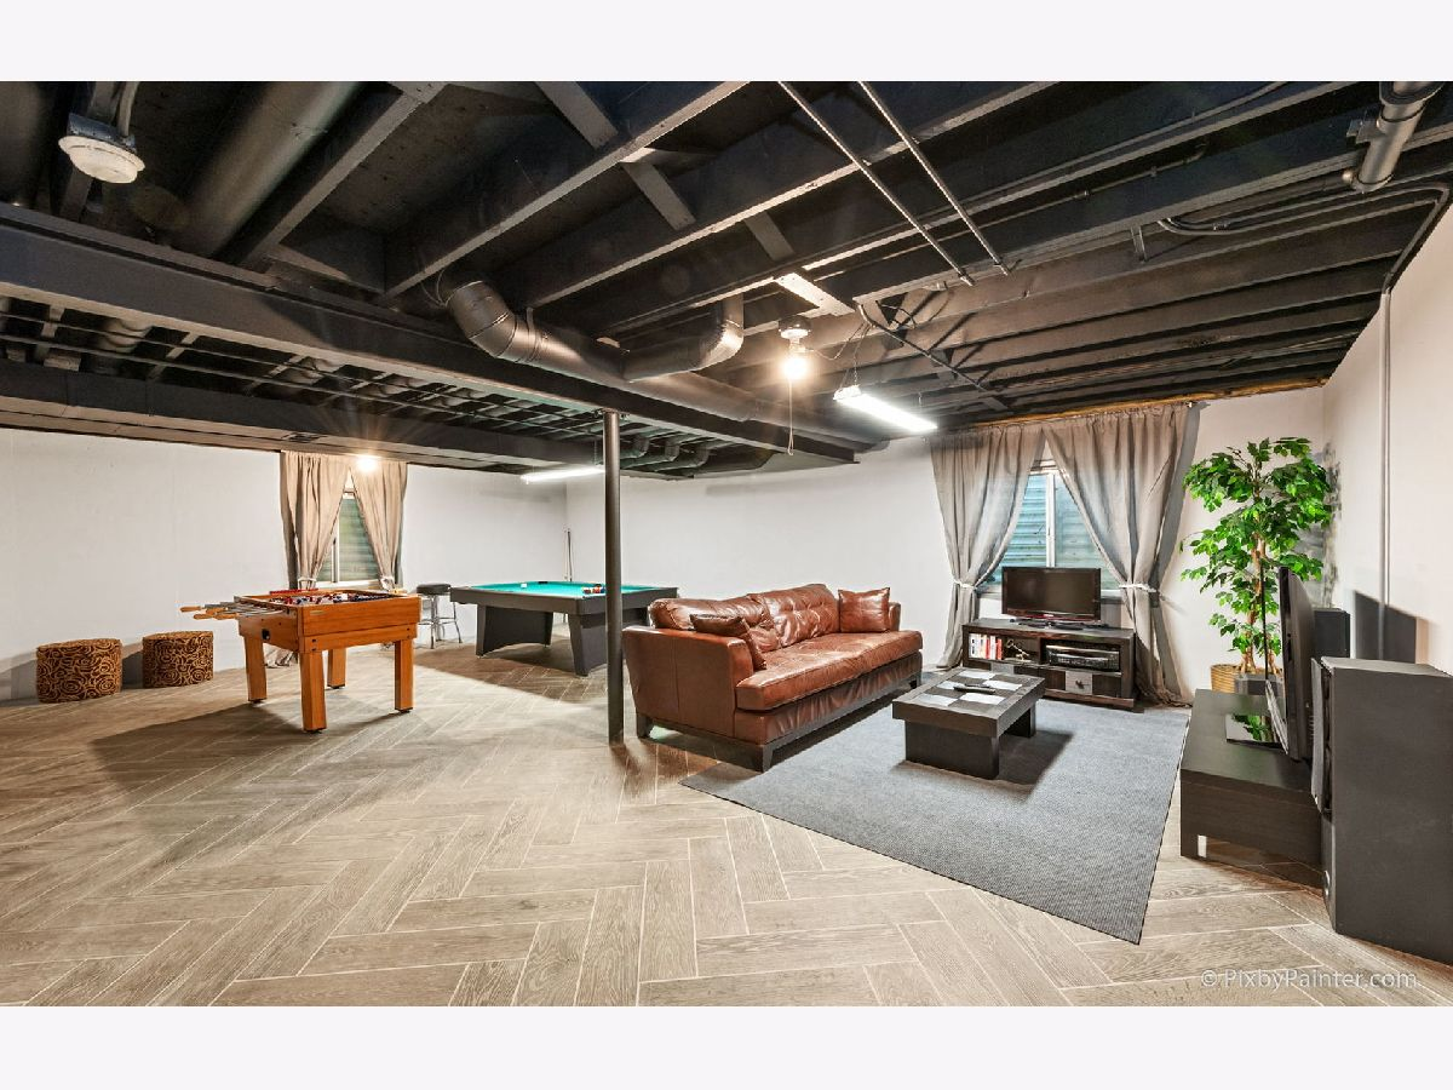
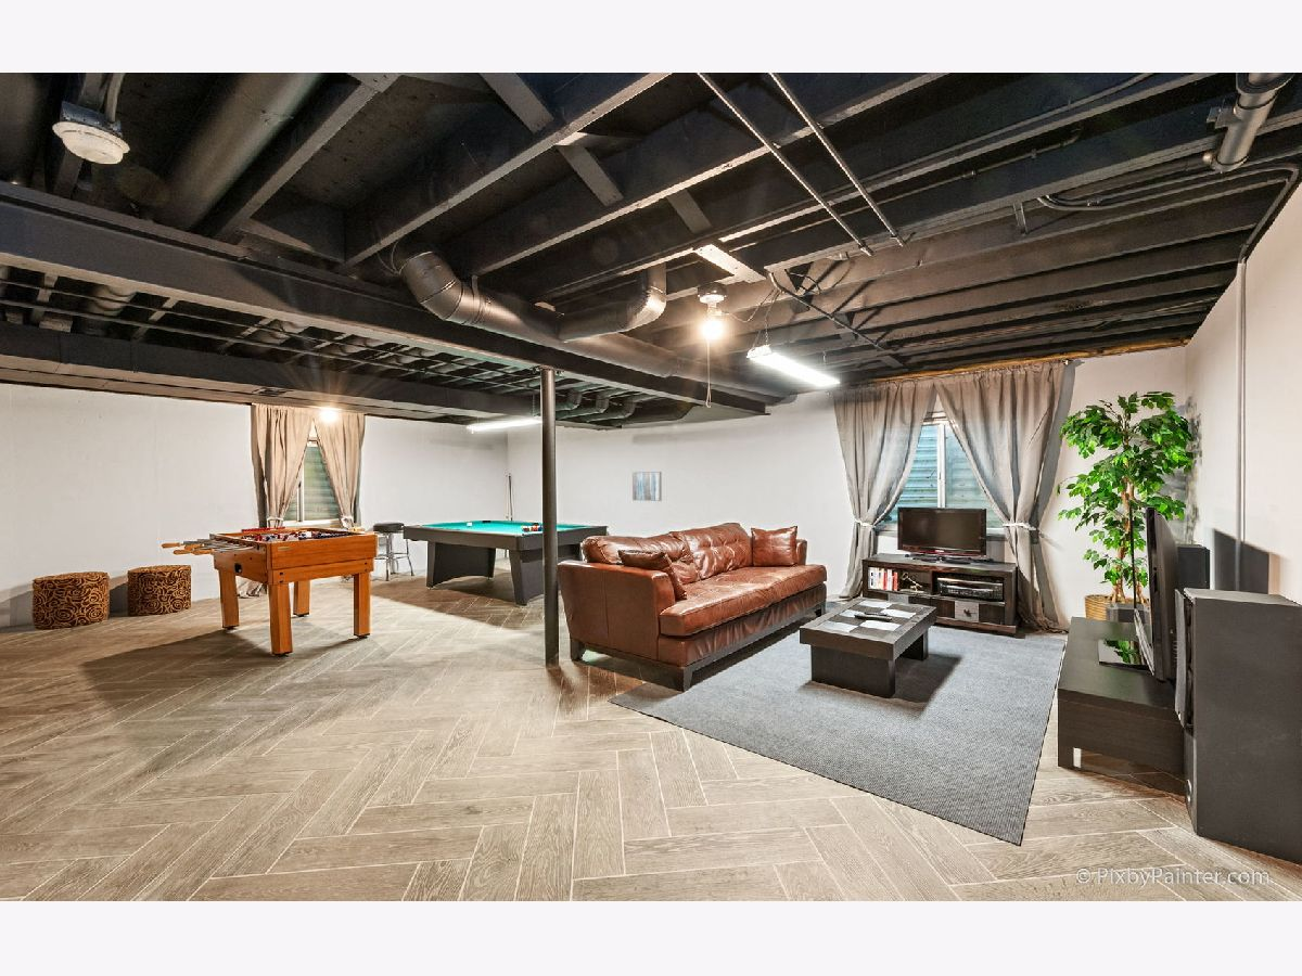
+ wall art (647, 486)
